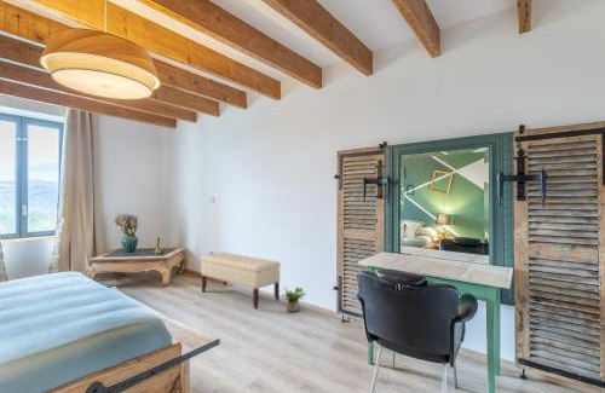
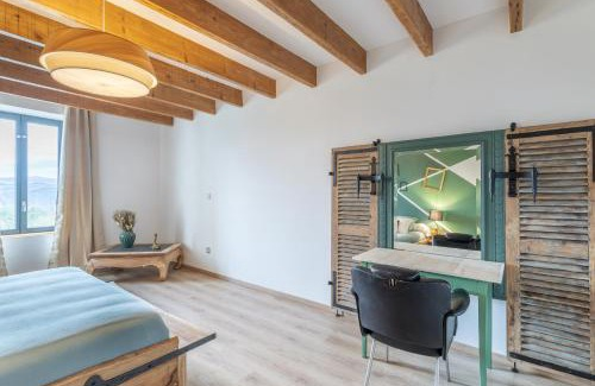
- potted plant (293, 299)
- bench (238, 276)
